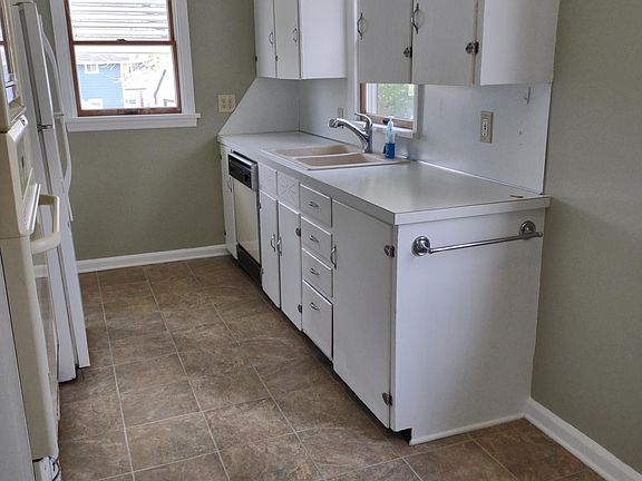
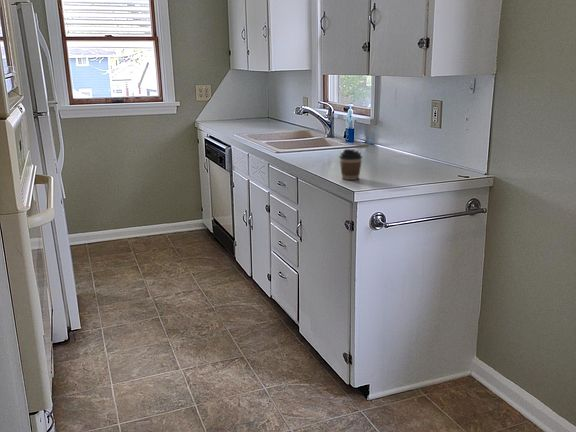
+ coffee cup (350, 163)
